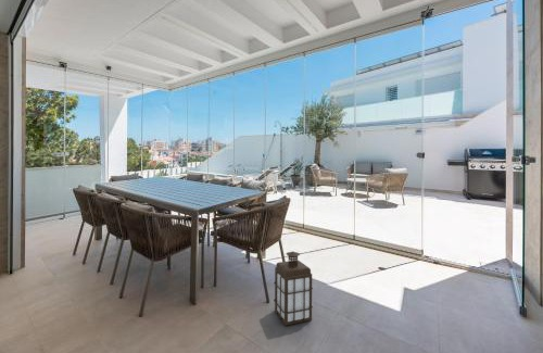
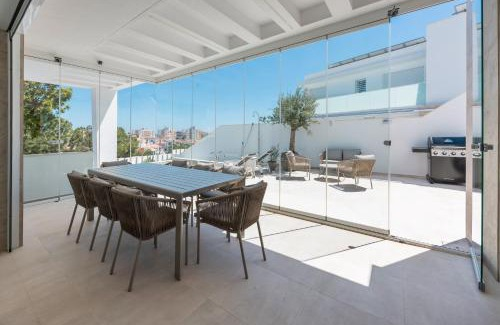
- lantern (292, 282)
